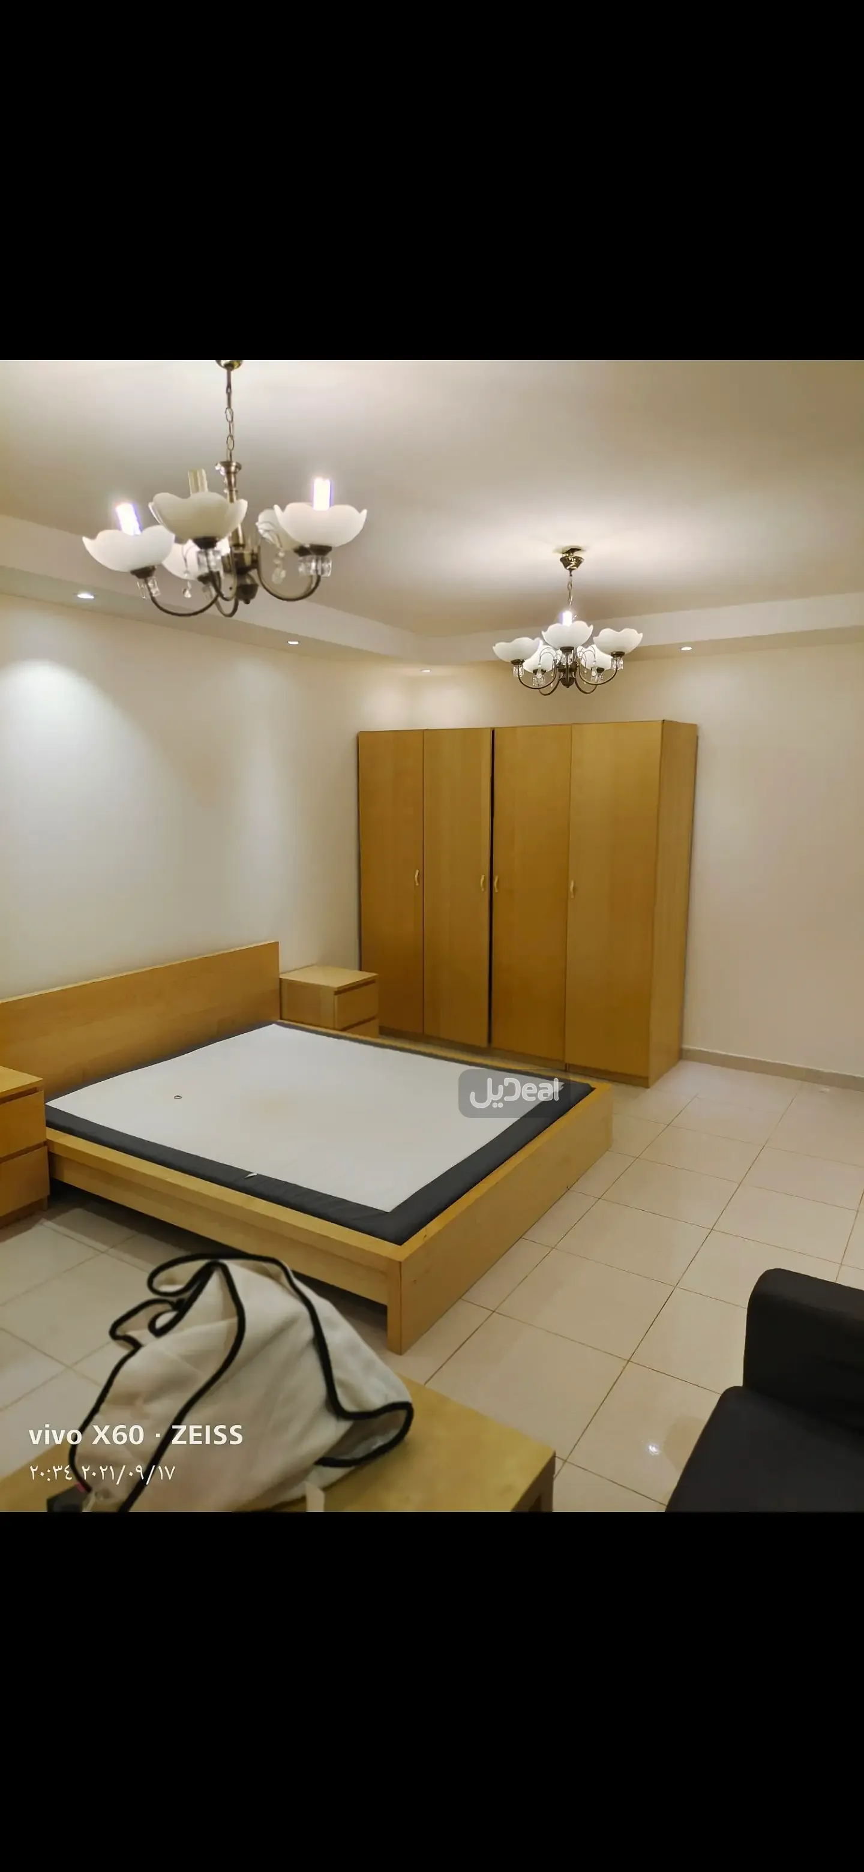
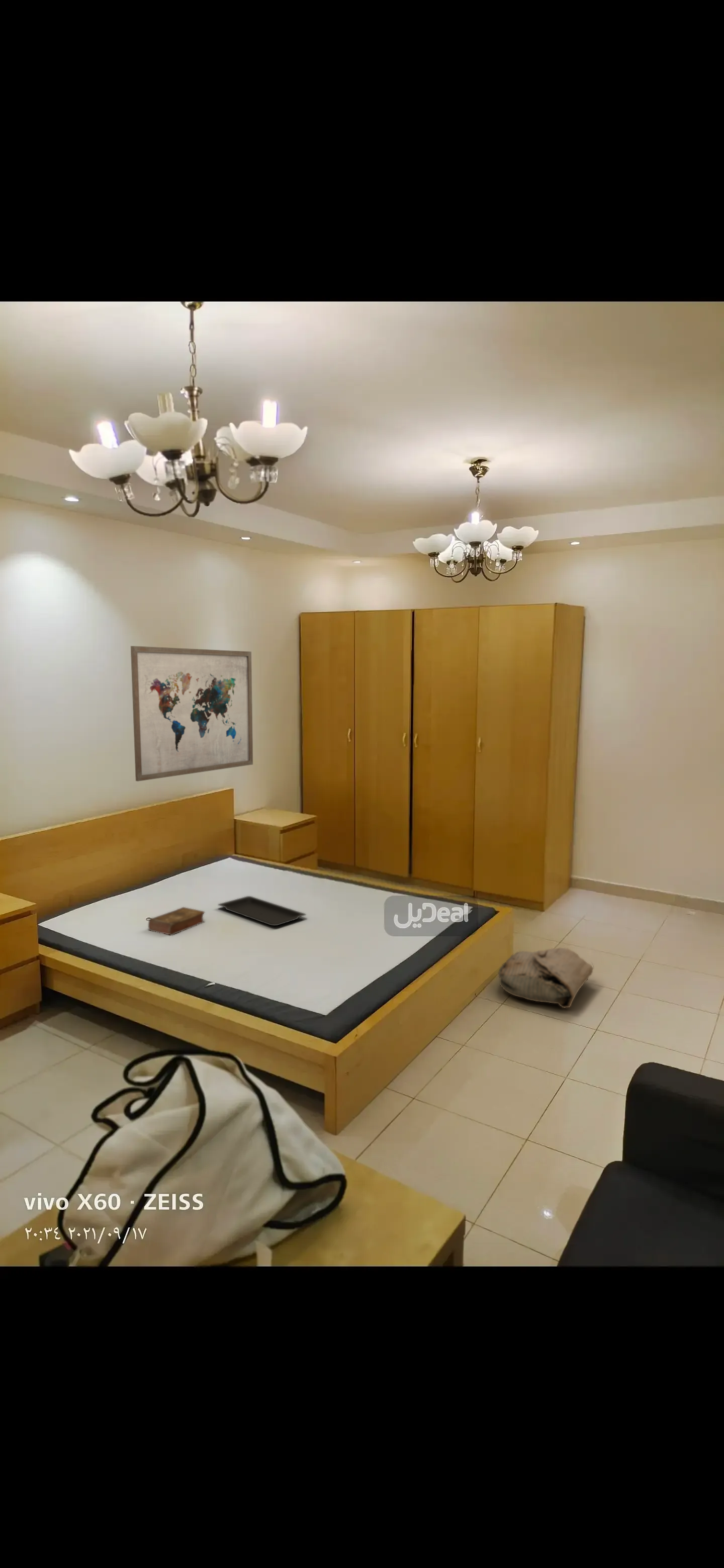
+ serving tray (261, 911)
+ wall art (198, 711)
+ book (177, 920)
+ bag (543, 969)
